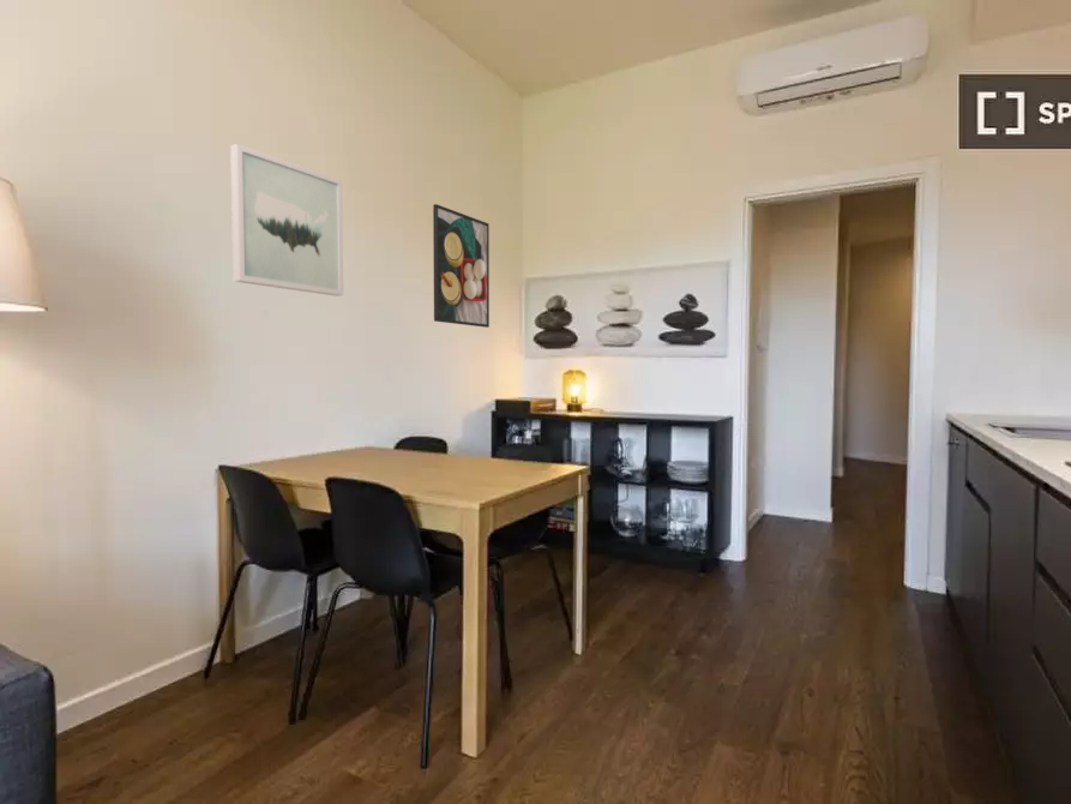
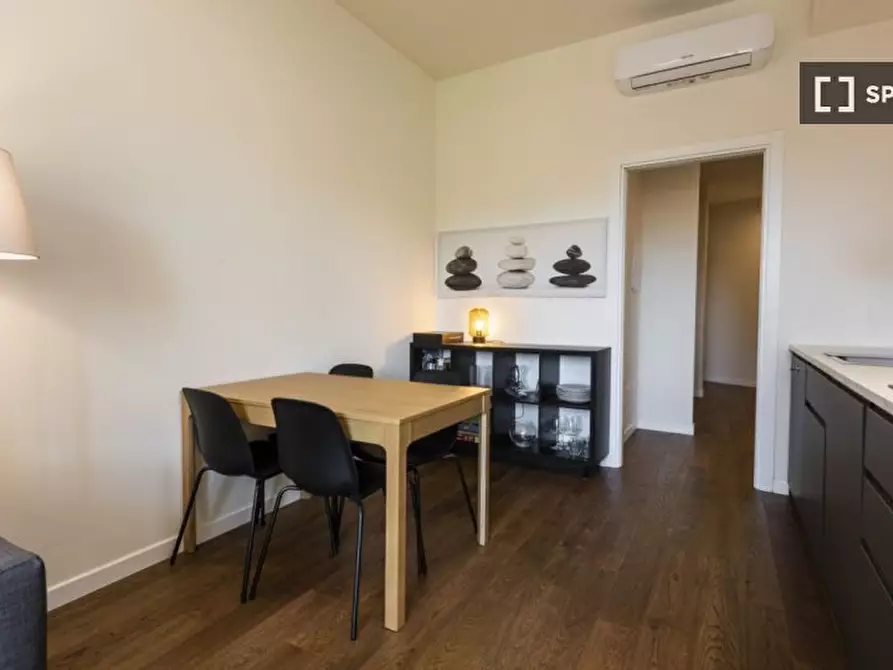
- wall art (291, 227)
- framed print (463, 269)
